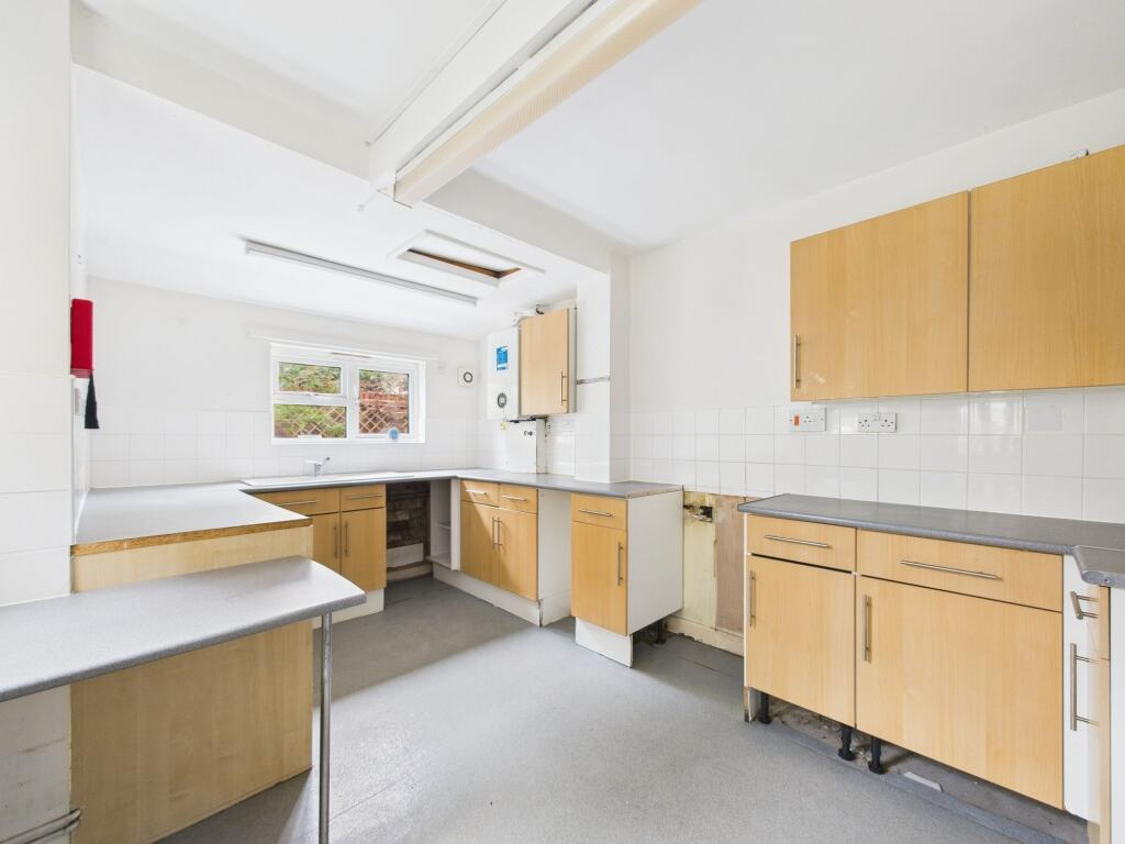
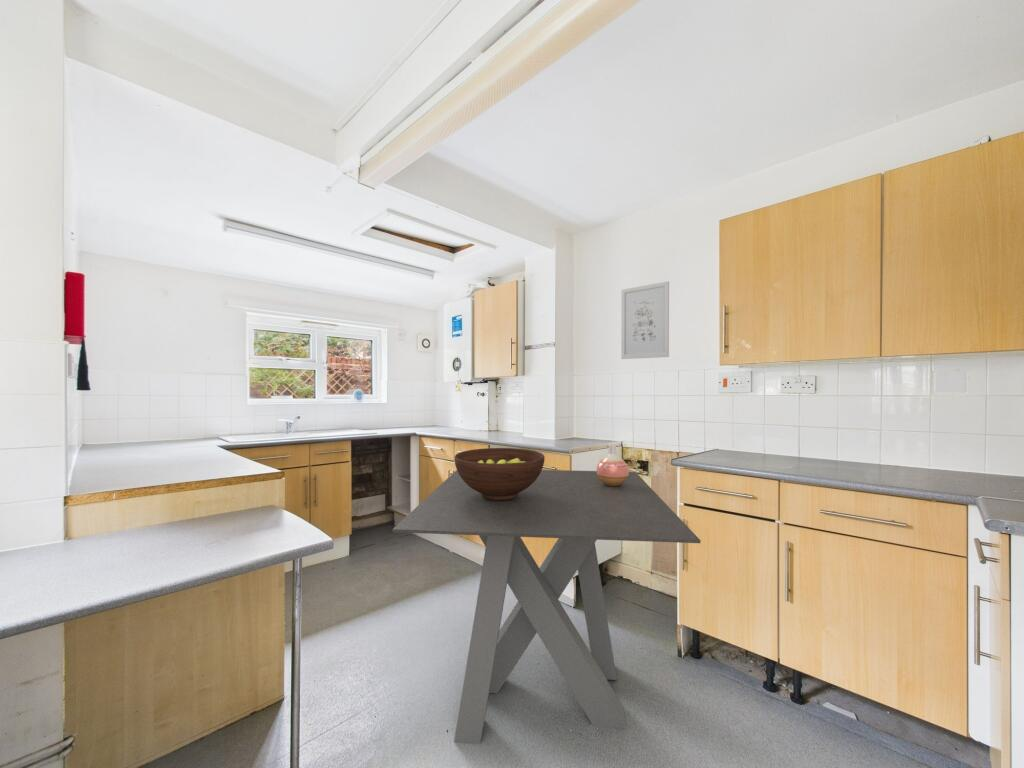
+ vase (612, 464)
+ dining table (543, 598)
+ fruit bowl (499, 475)
+ wall art (644, 321)
